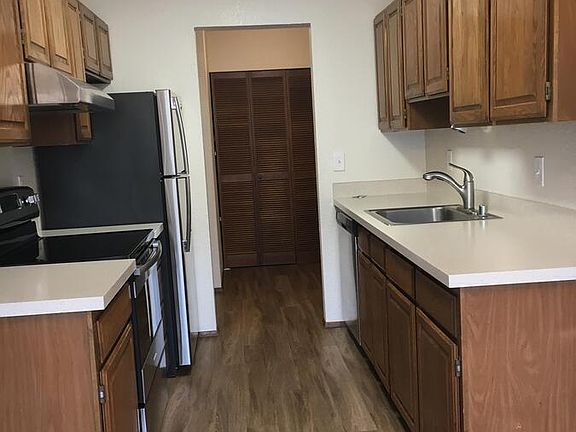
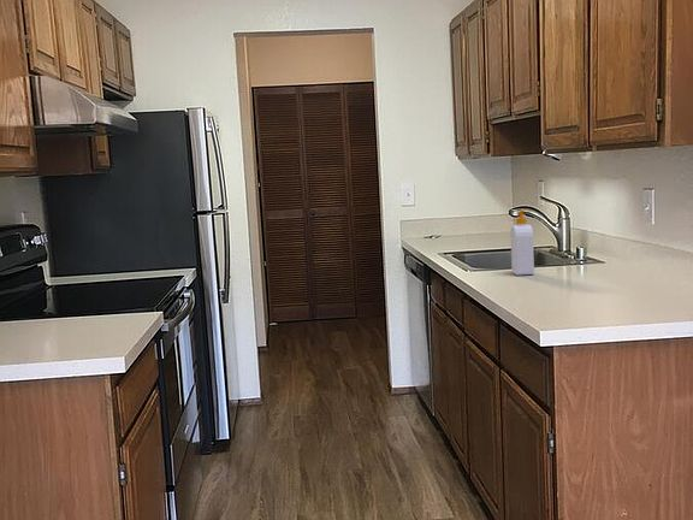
+ soap bottle (522, 241)
